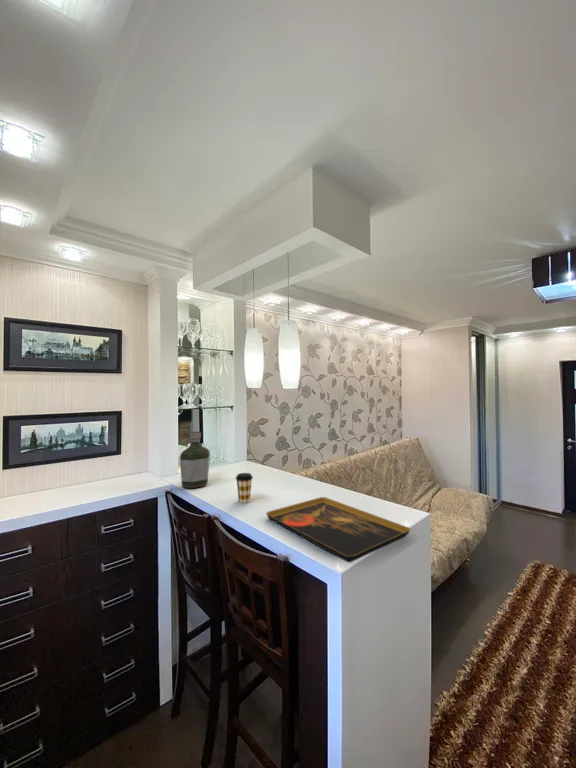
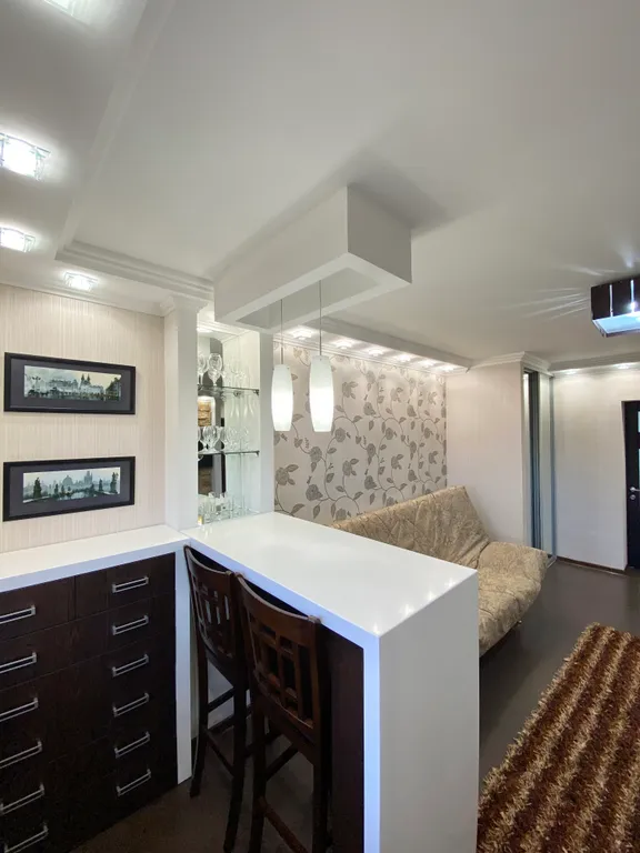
- decorative tray (333, 523)
- coffee cup (244, 487)
- bottle (195, 458)
